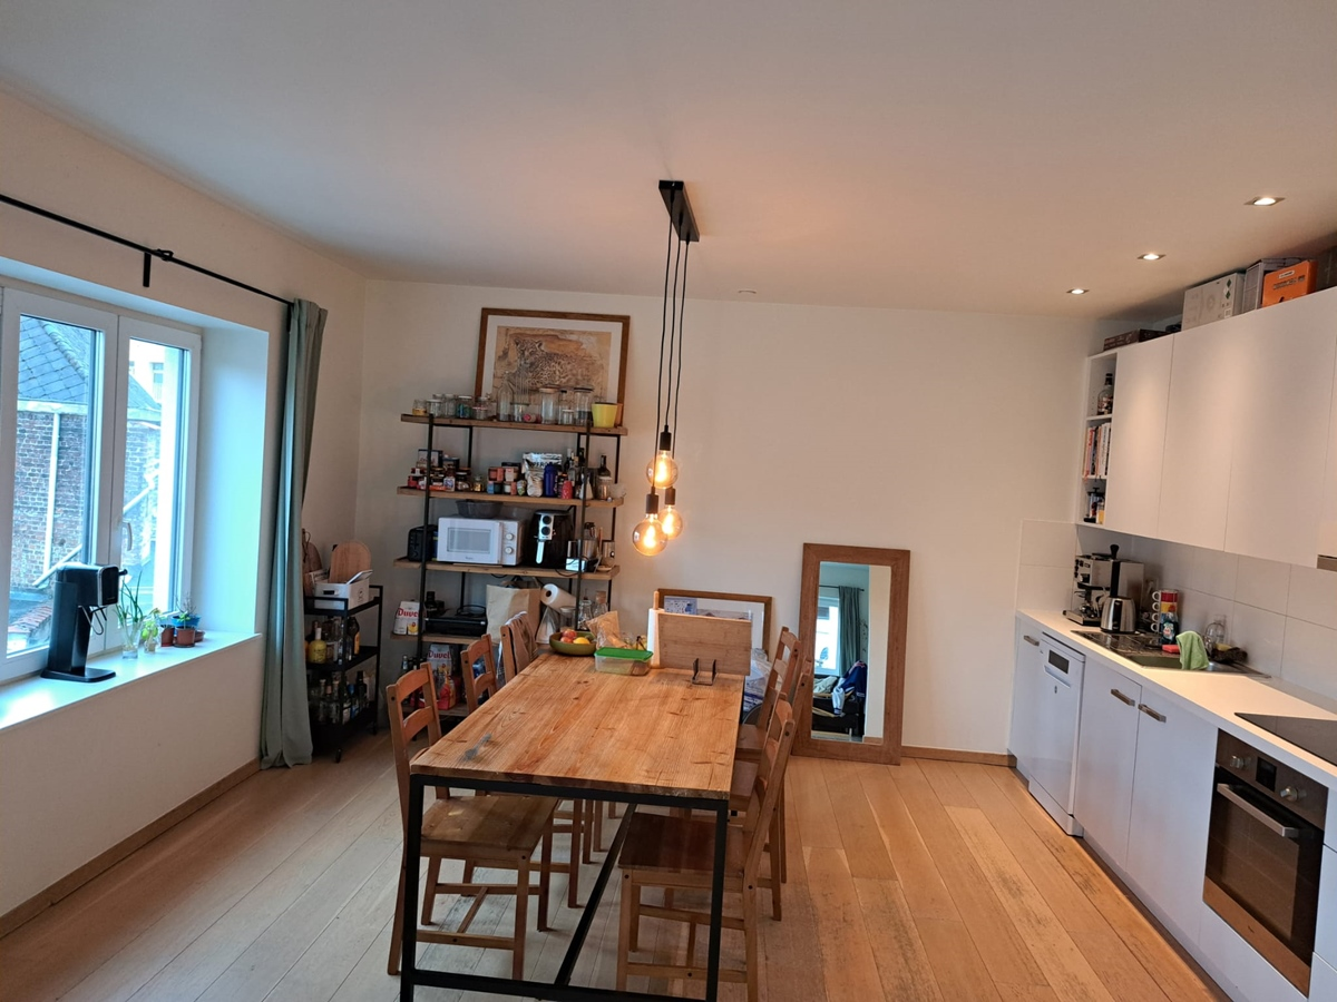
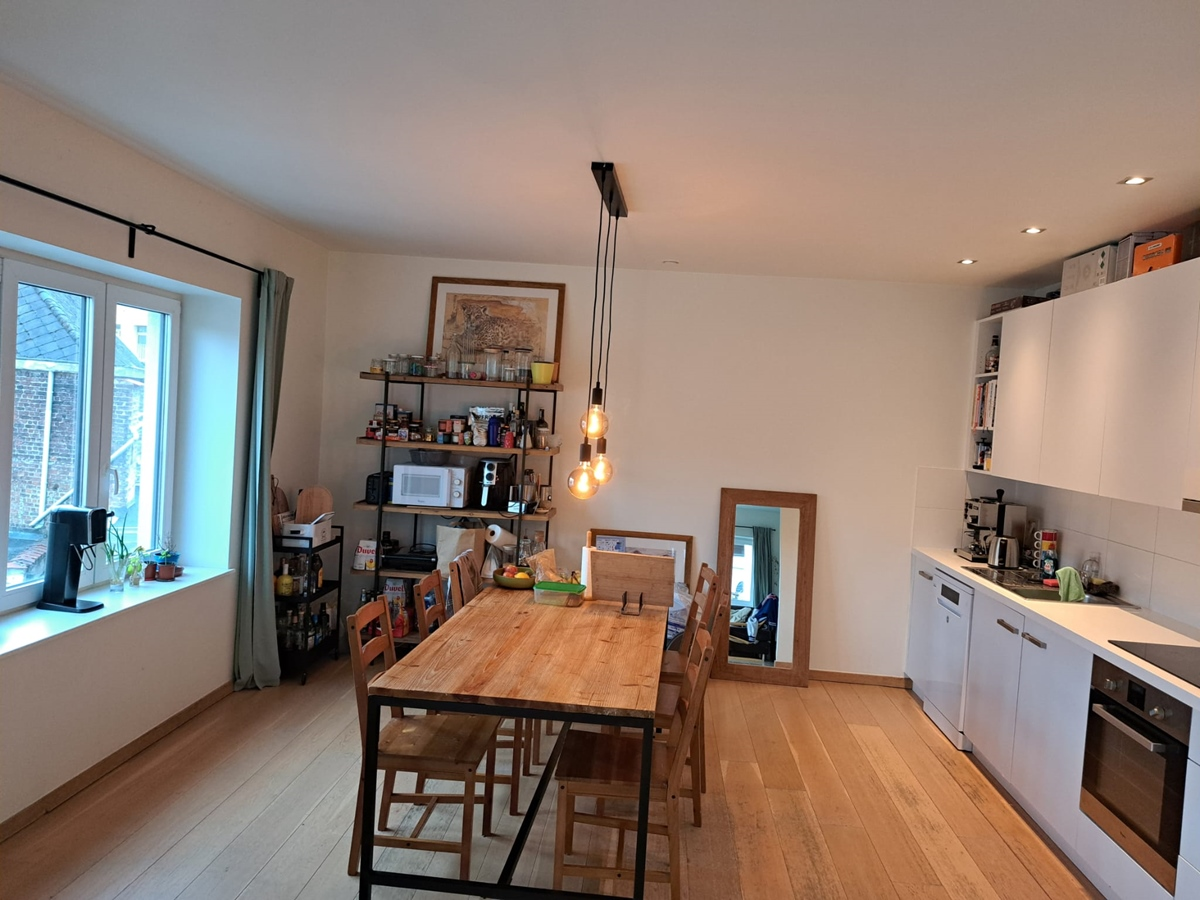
- soupspoon (478, 745)
